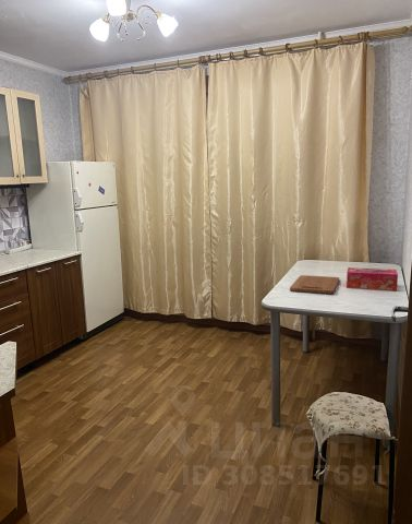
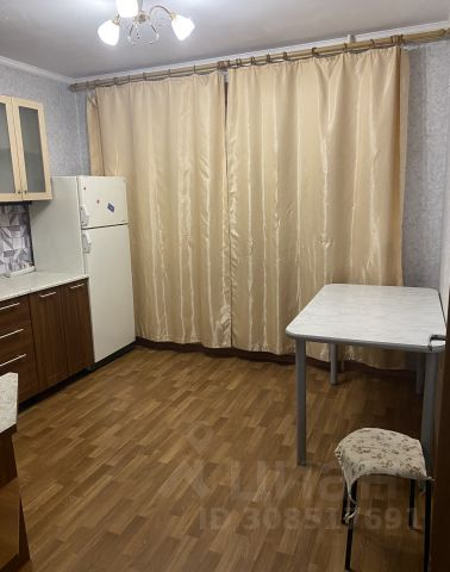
- tissue box (371, 278)
- cutting board (315, 283)
